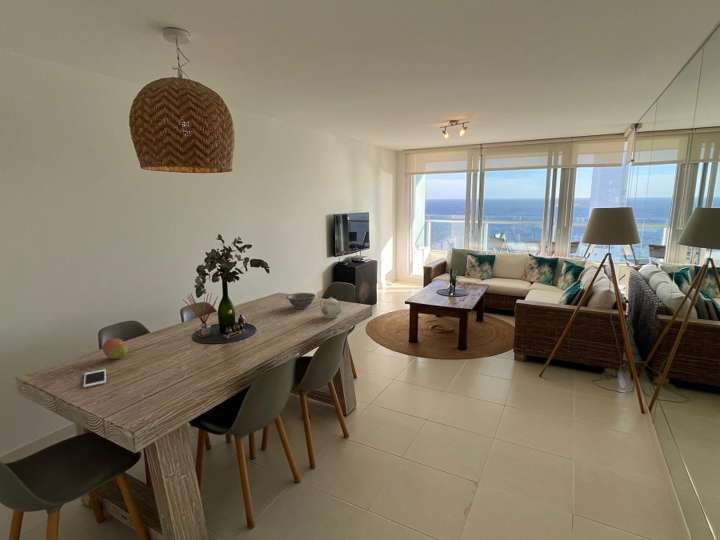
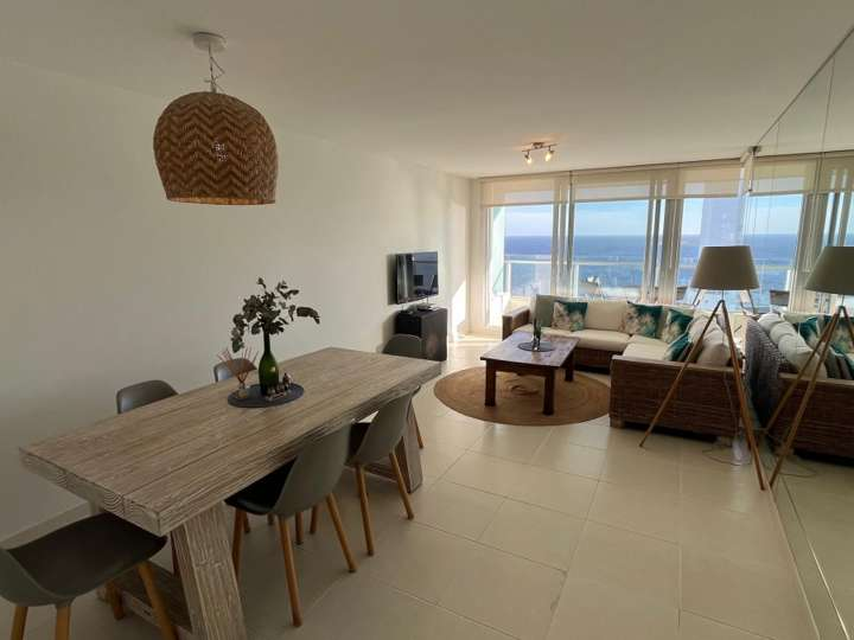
- decorative bowl (301, 301)
- teapot (330, 306)
- fruit (115, 348)
- cell phone (95, 377)
